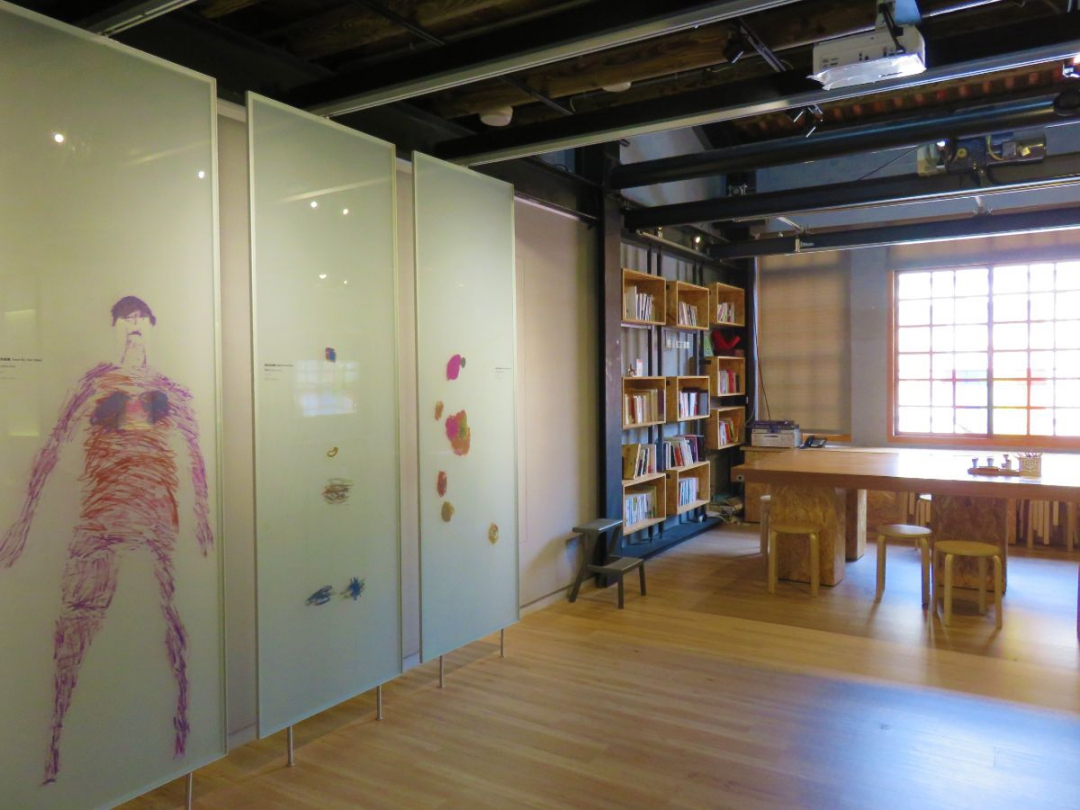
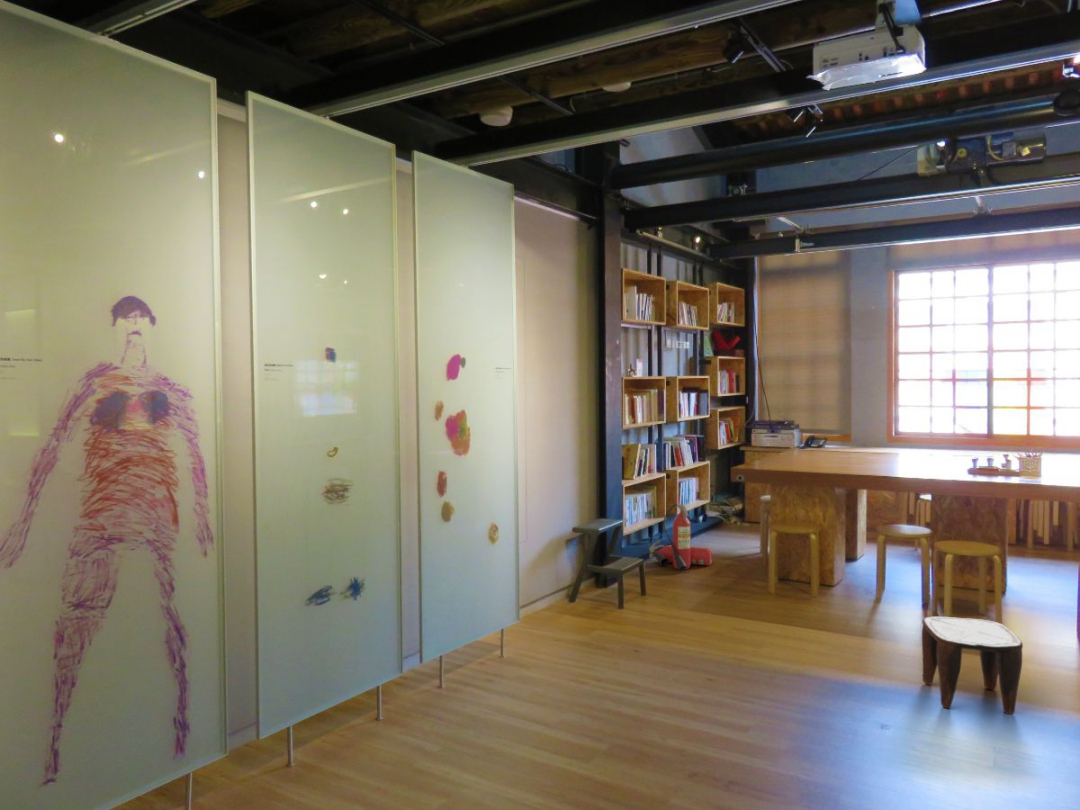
+ stool (960, 663)
+ fire extinguisher (675, 534)
